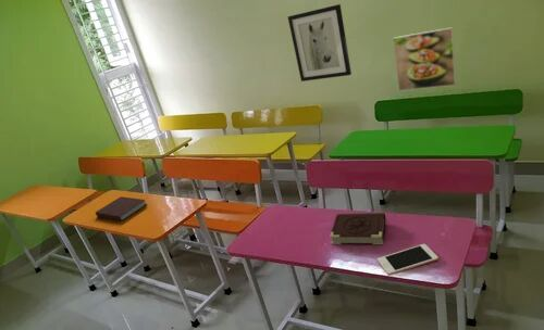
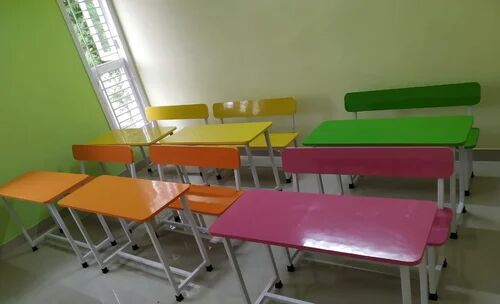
- wall art (319, 45)
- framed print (423, 61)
- cell phone (407, 258)
- notebook (121, 207)
- book (358, 227)
